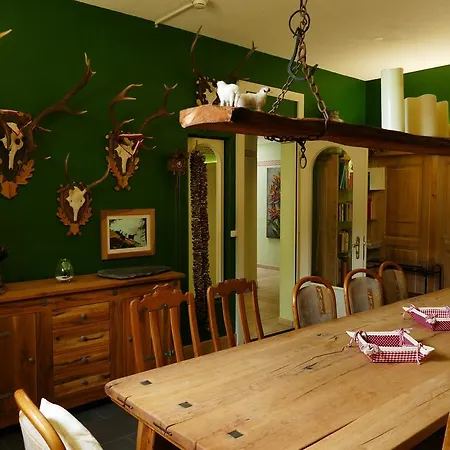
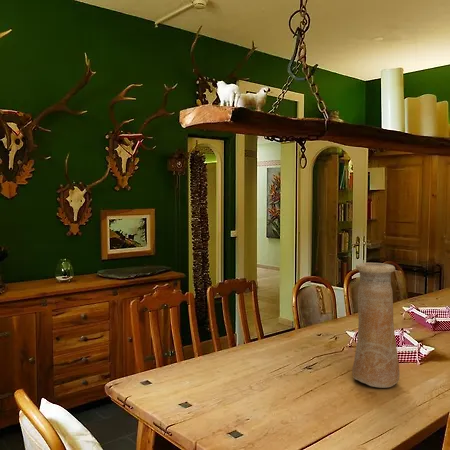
+ vase (374, 322)
